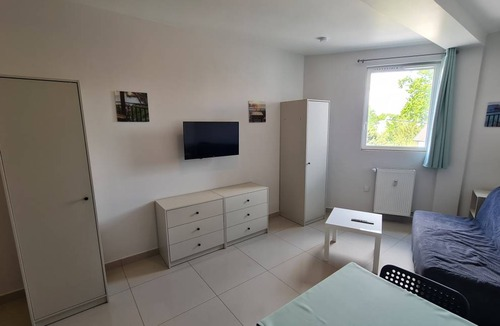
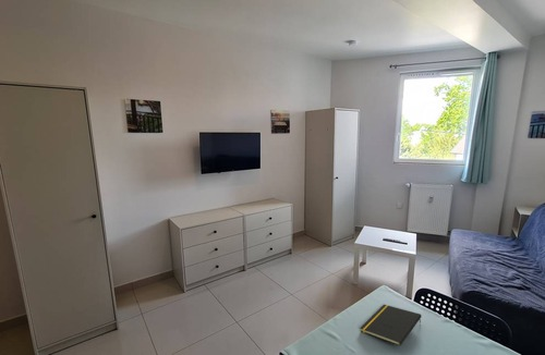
+ notepad (390, 322)
